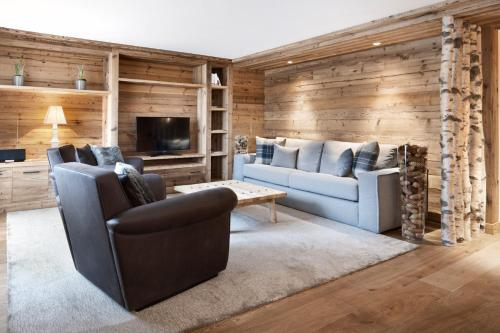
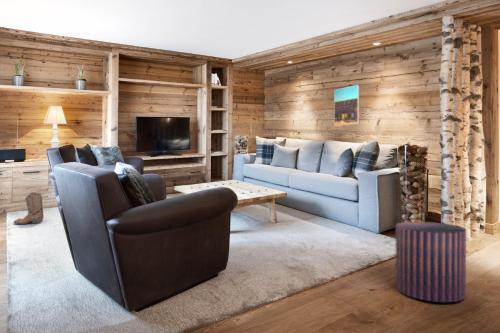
+ stool (429, 258)
+ boots (28, 207)
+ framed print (346, 106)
